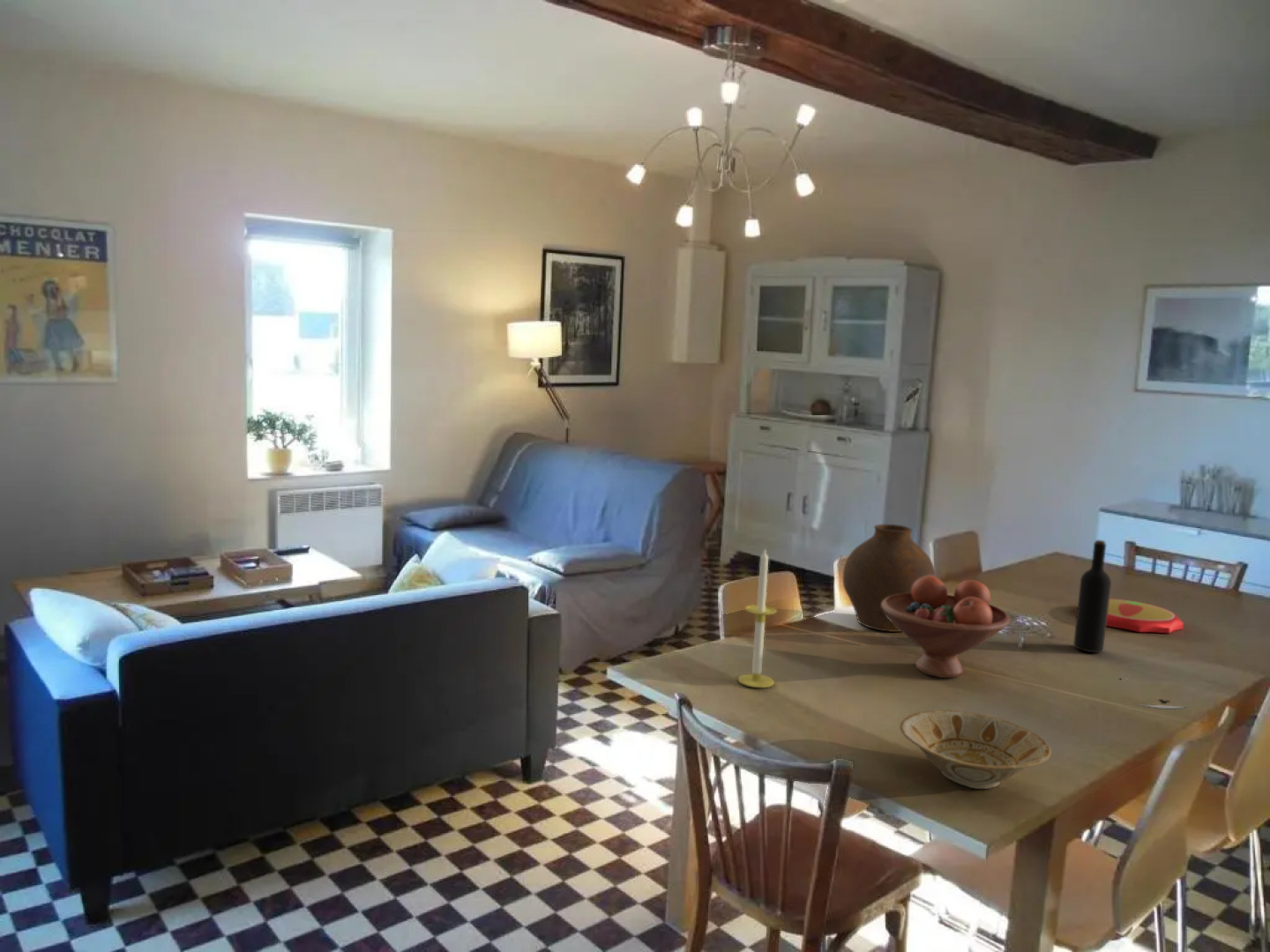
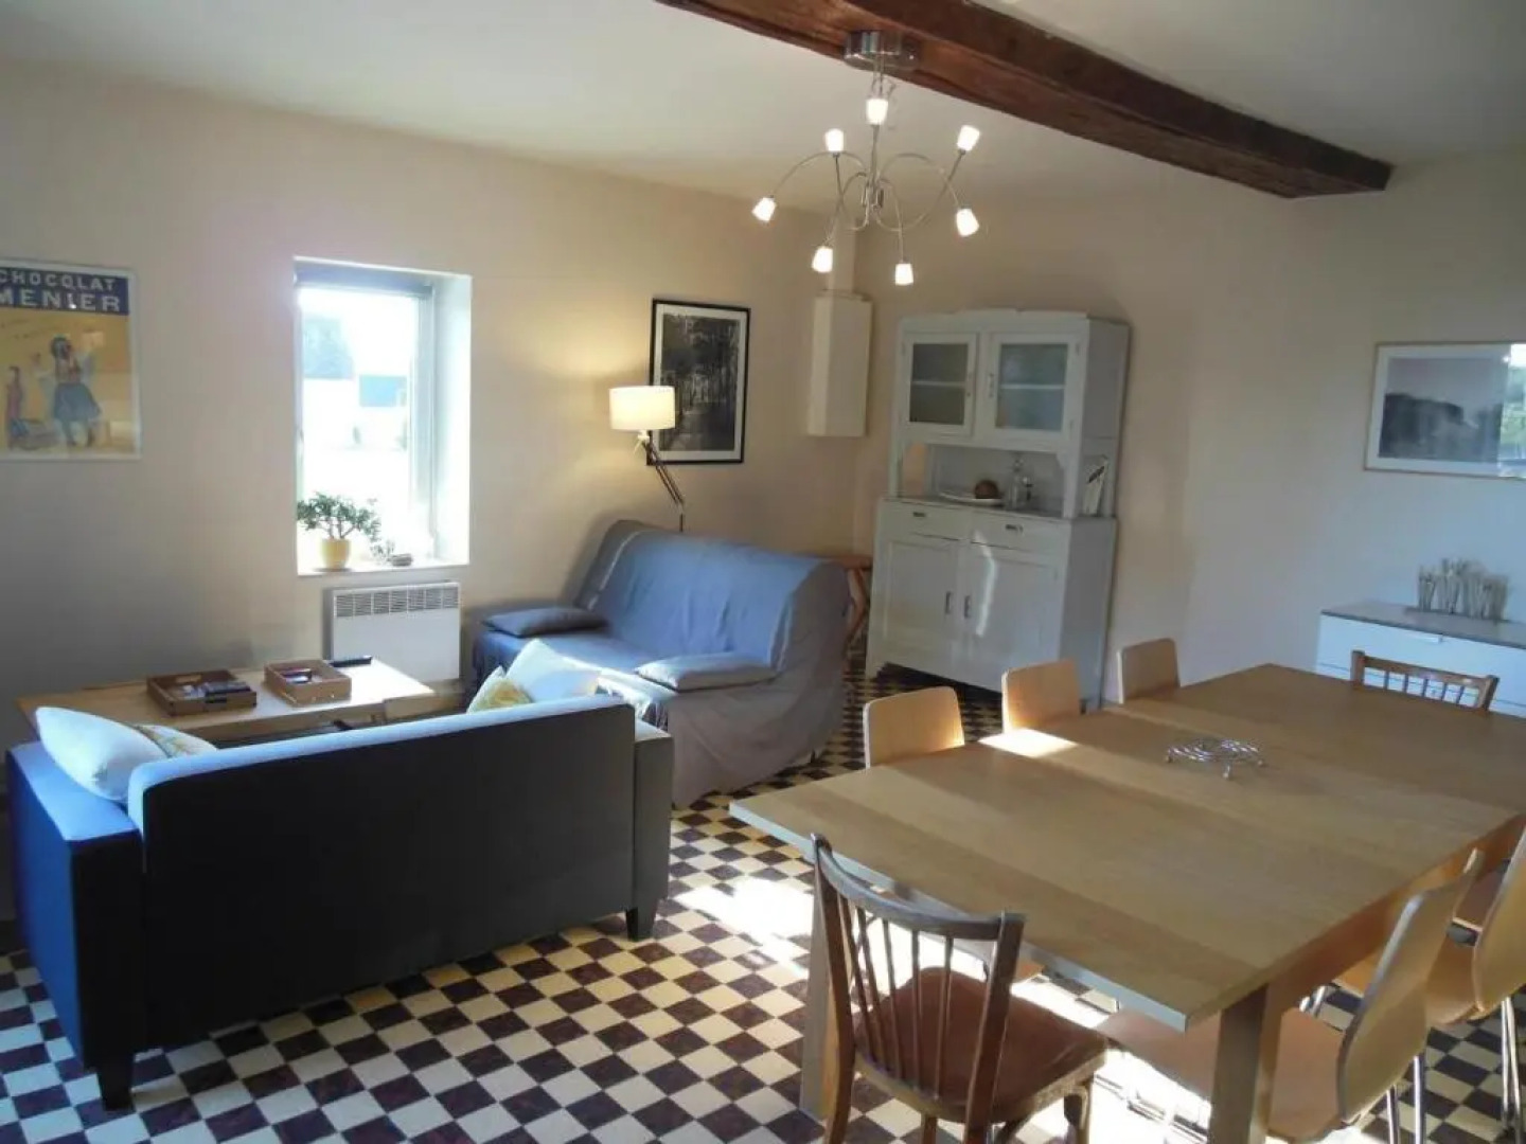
- plate (1136, 704)
- wine bottle (1094, 595)
- bowl (971, 755)
- candle (760, 614)
- fruit bowl (943, 628)
- vase (889, 576)
- plate (1130, 613)
